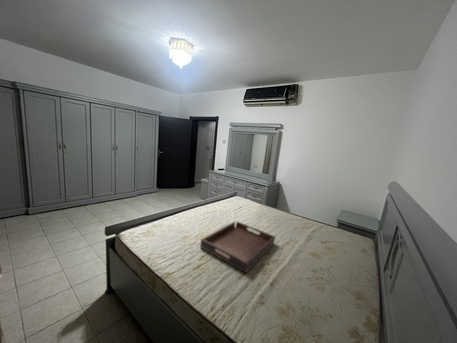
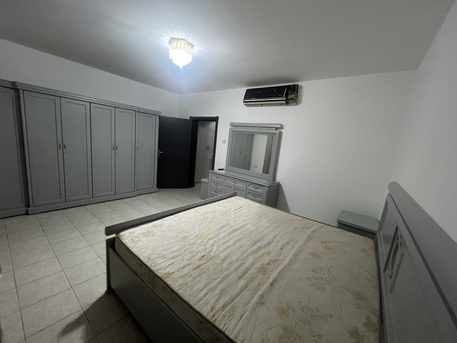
- serving tray (239, 241)
